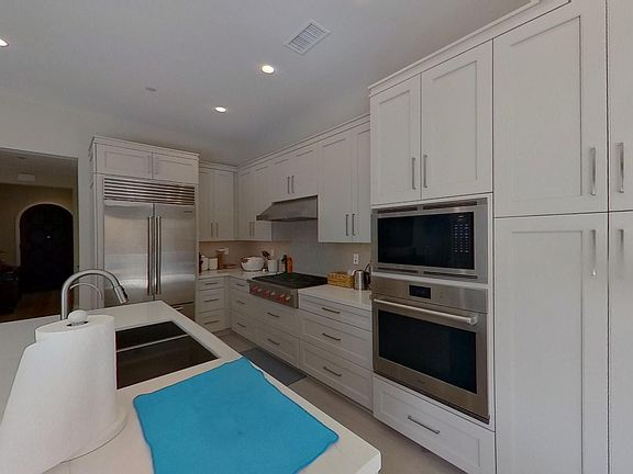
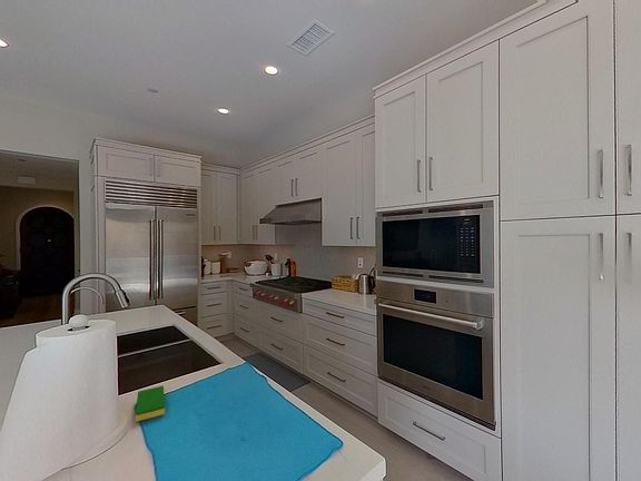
+ dish sponge (150, 402)
